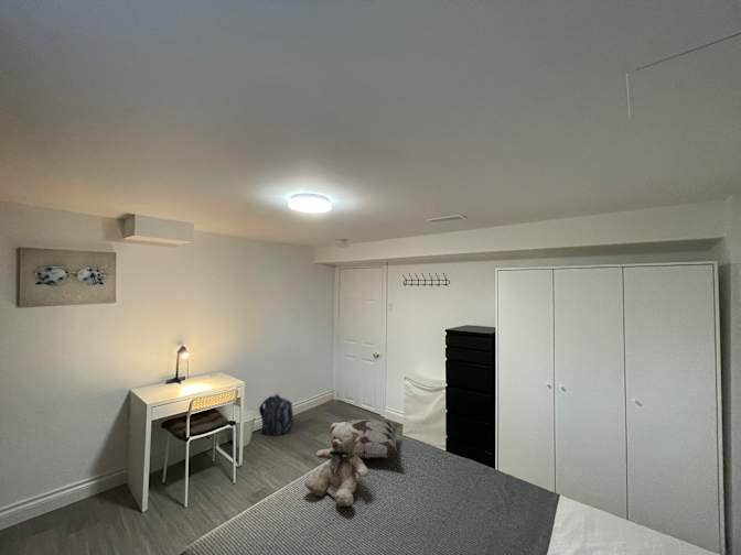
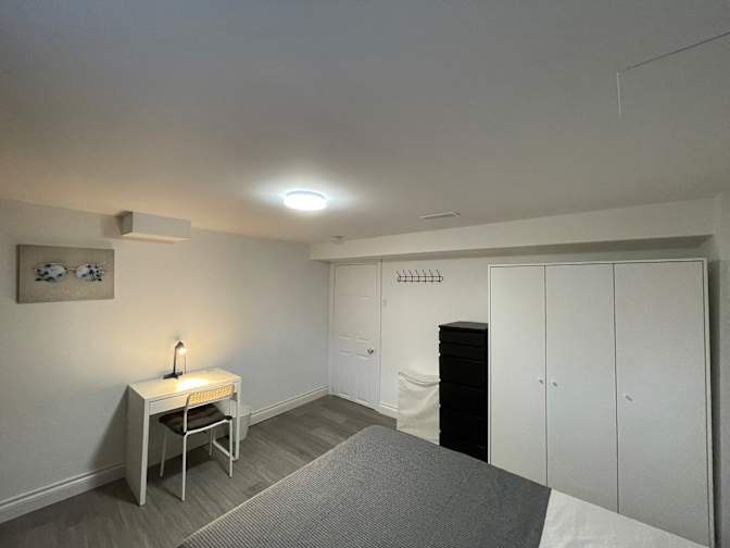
- teddy bear (336, 461)
- backpack (276, 411)
- decorative pillow (366, 436)
